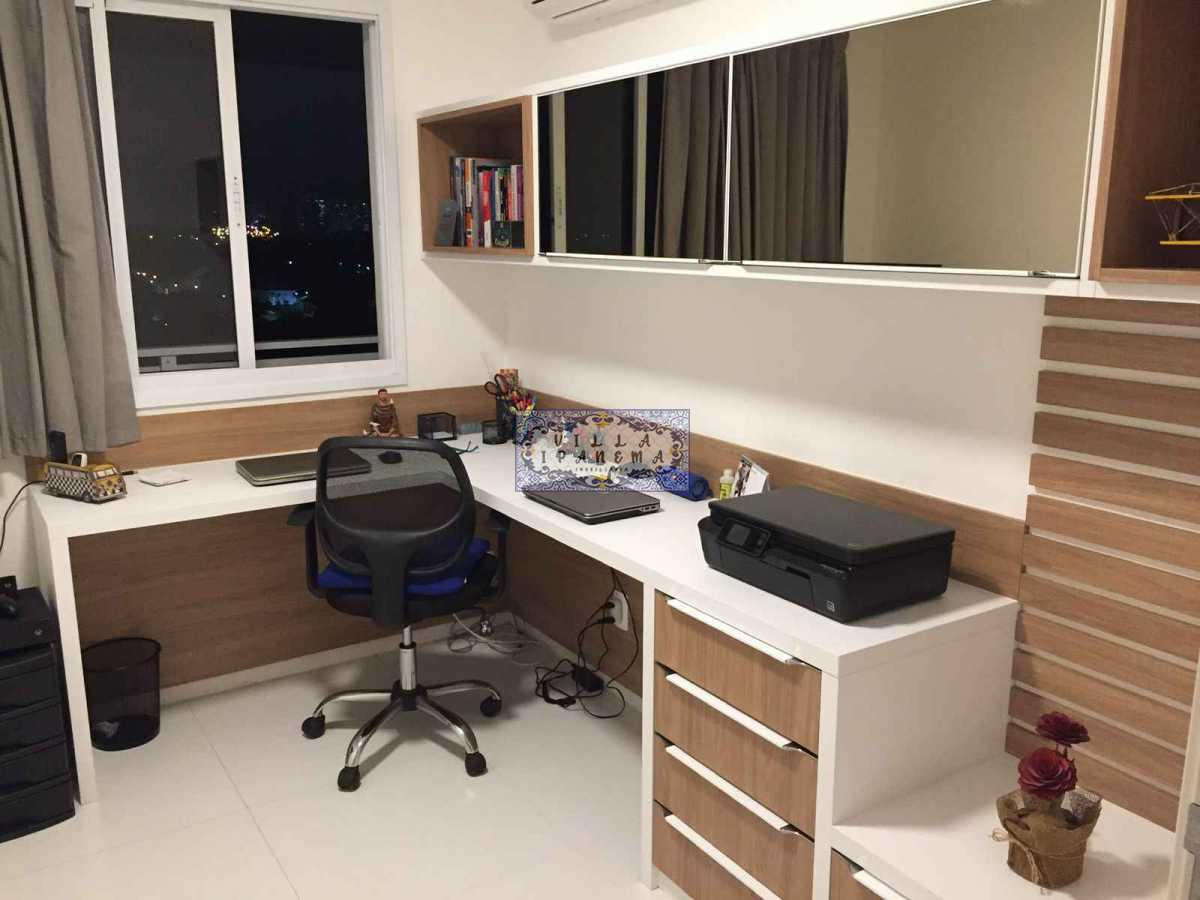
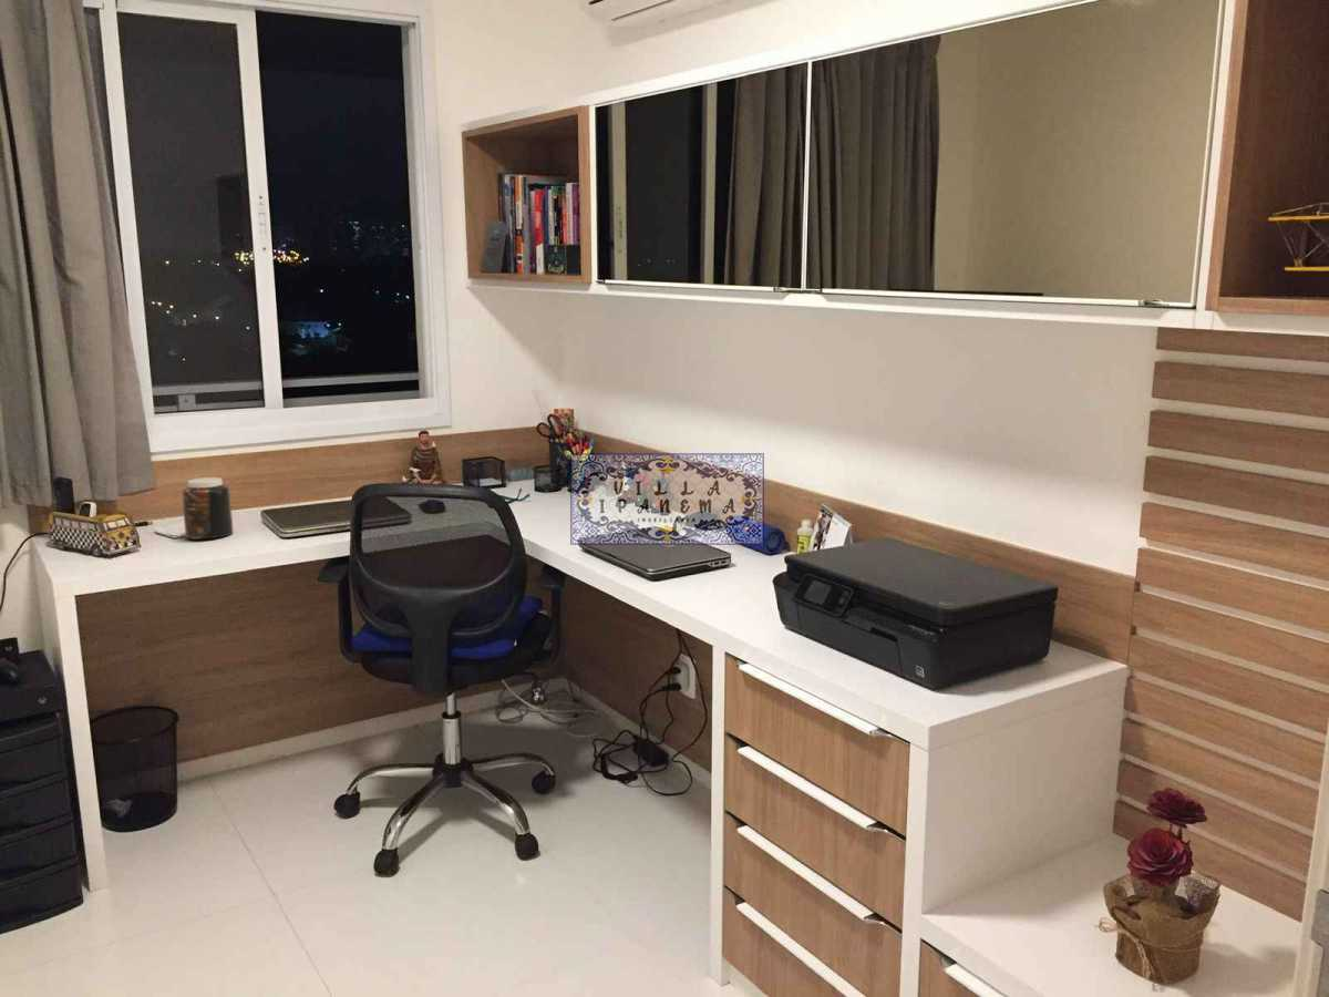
+ jar (207, 507)
